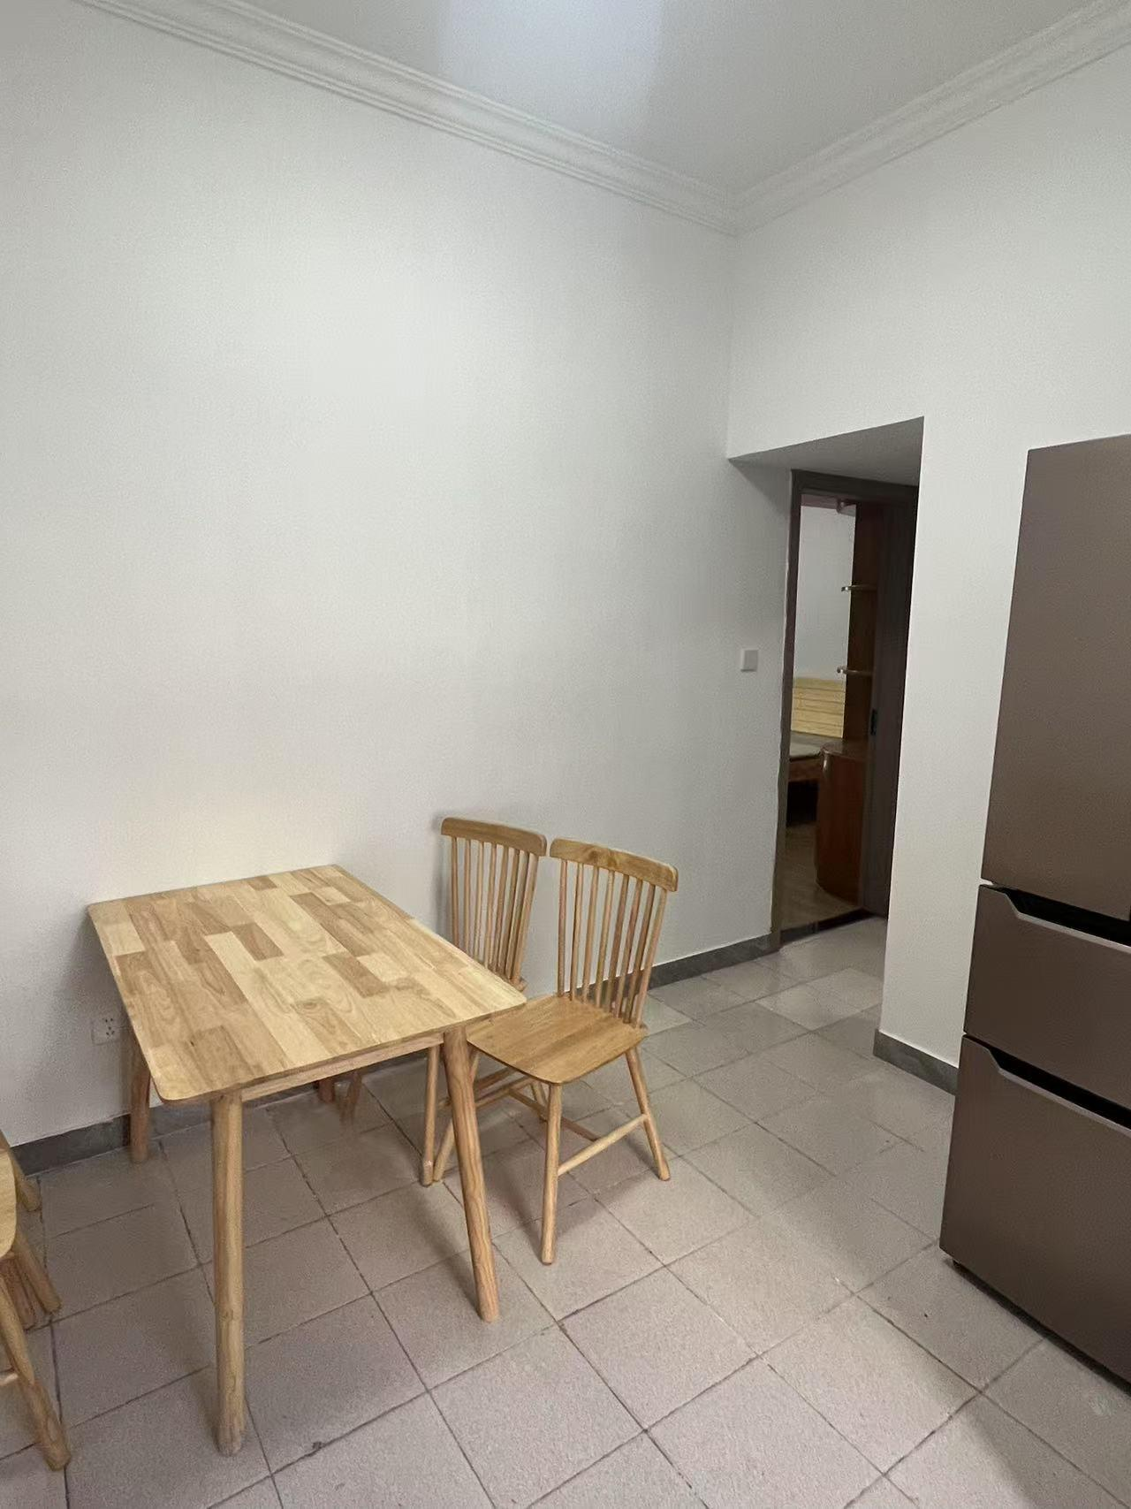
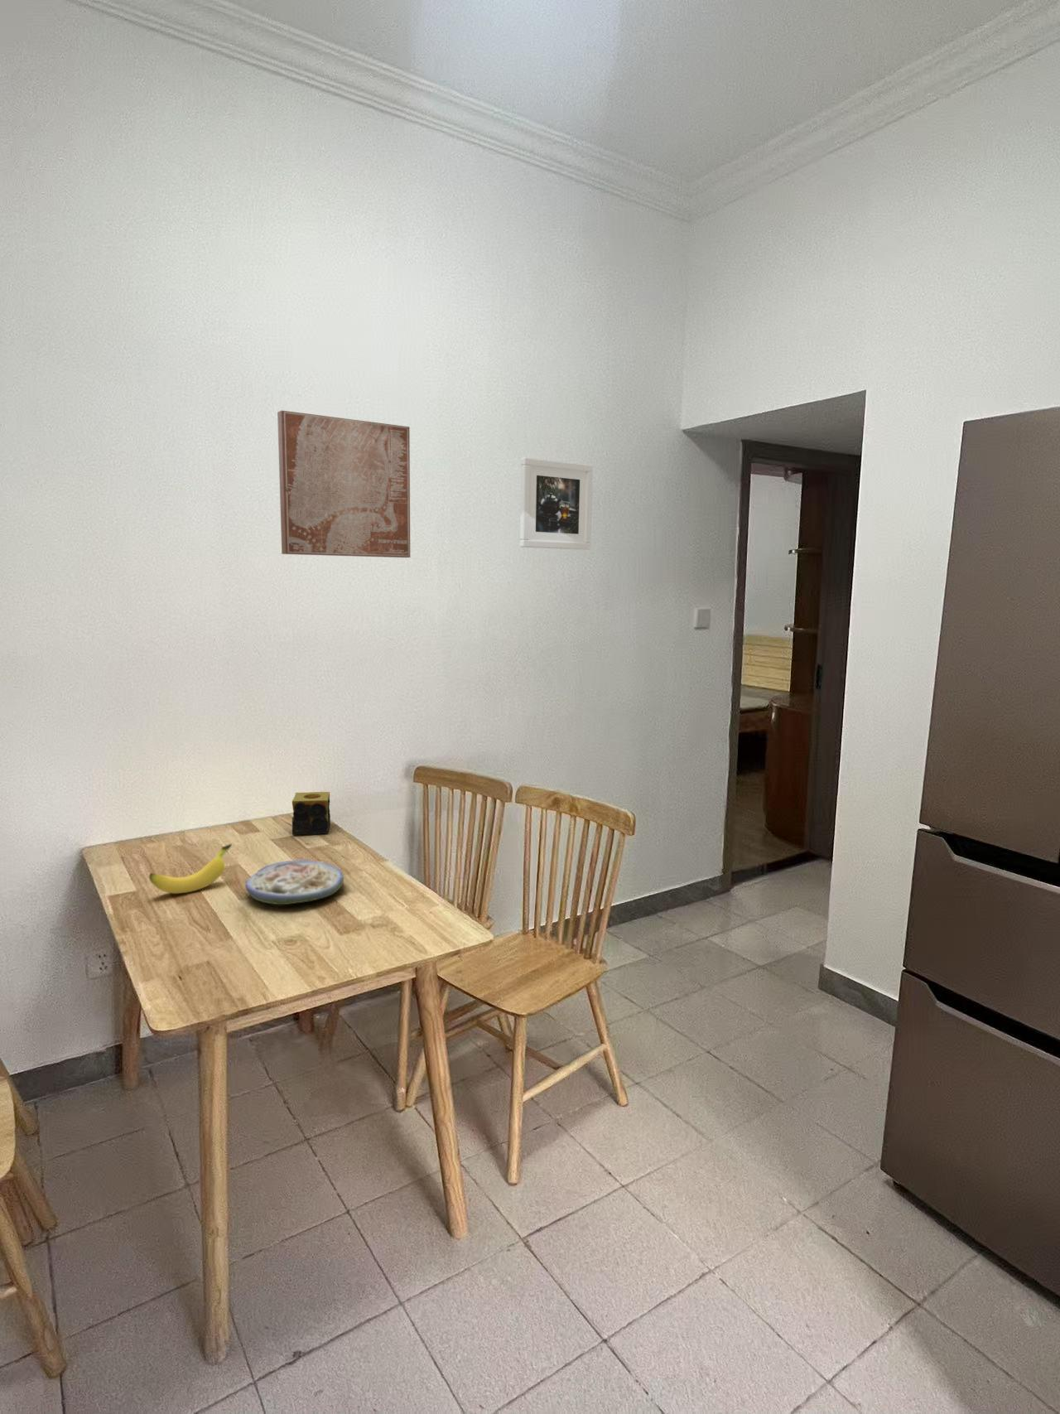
+ soup (296, 880)
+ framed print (557, 505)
+ candle (311, 813)
+ wall art (347, 488)
+ banana (193, 874)
